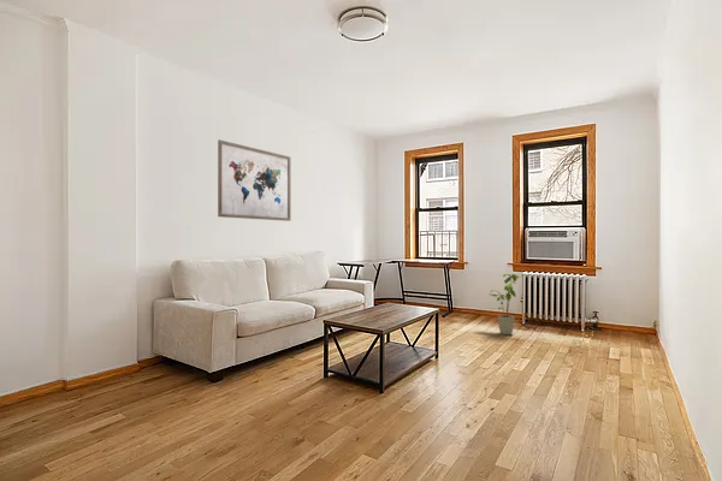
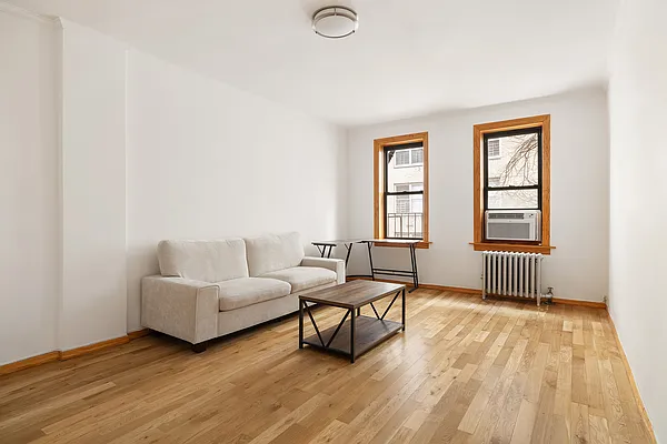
- house plant (507, 303)
- wall art (258, 184)
